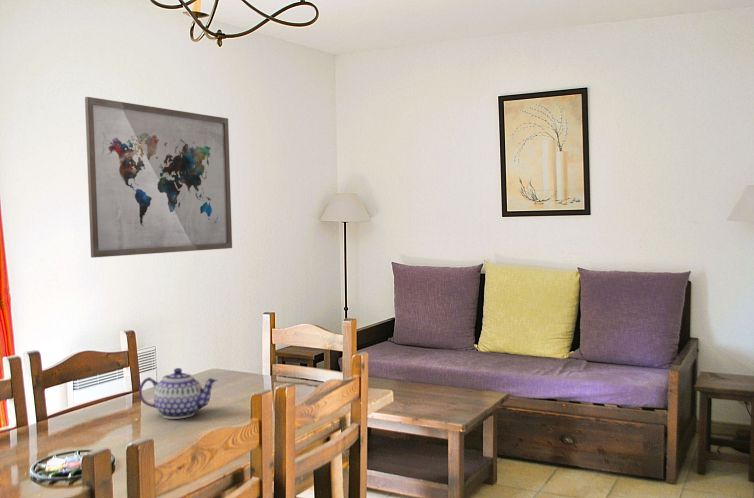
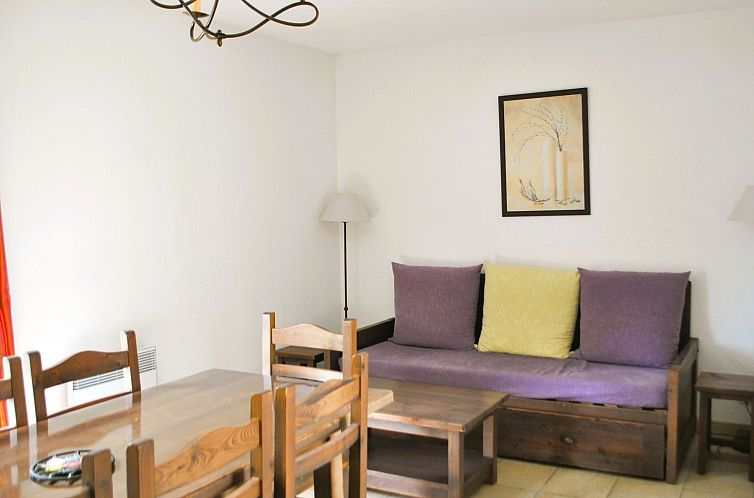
- wall art (166, 180)
- teapot (178, 391)
